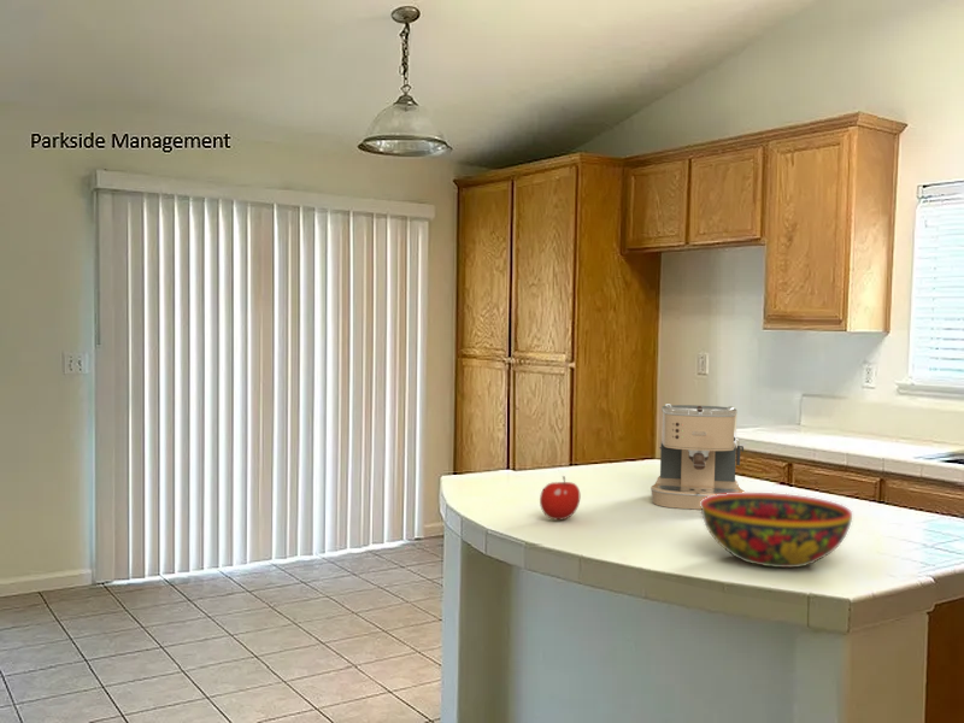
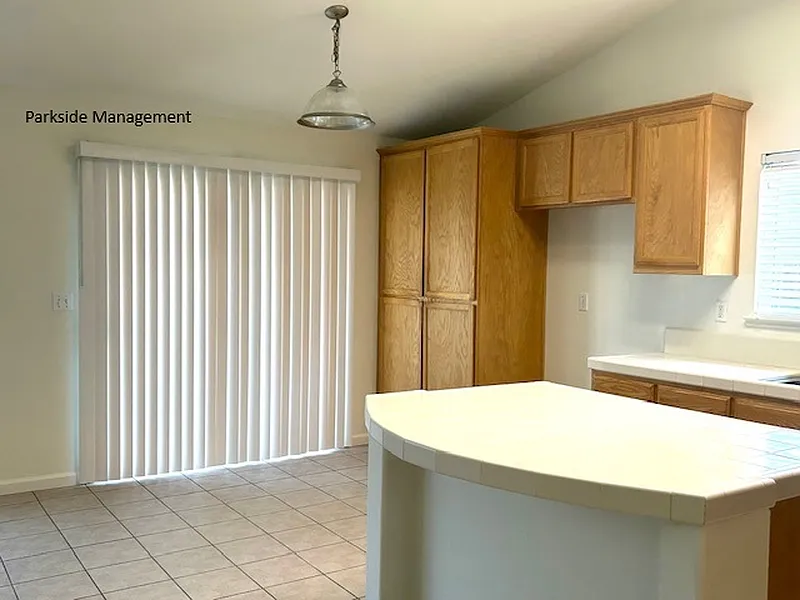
- coffee maker (698, 453)
- fruit (559, 496)
- bowl (774, 531)
